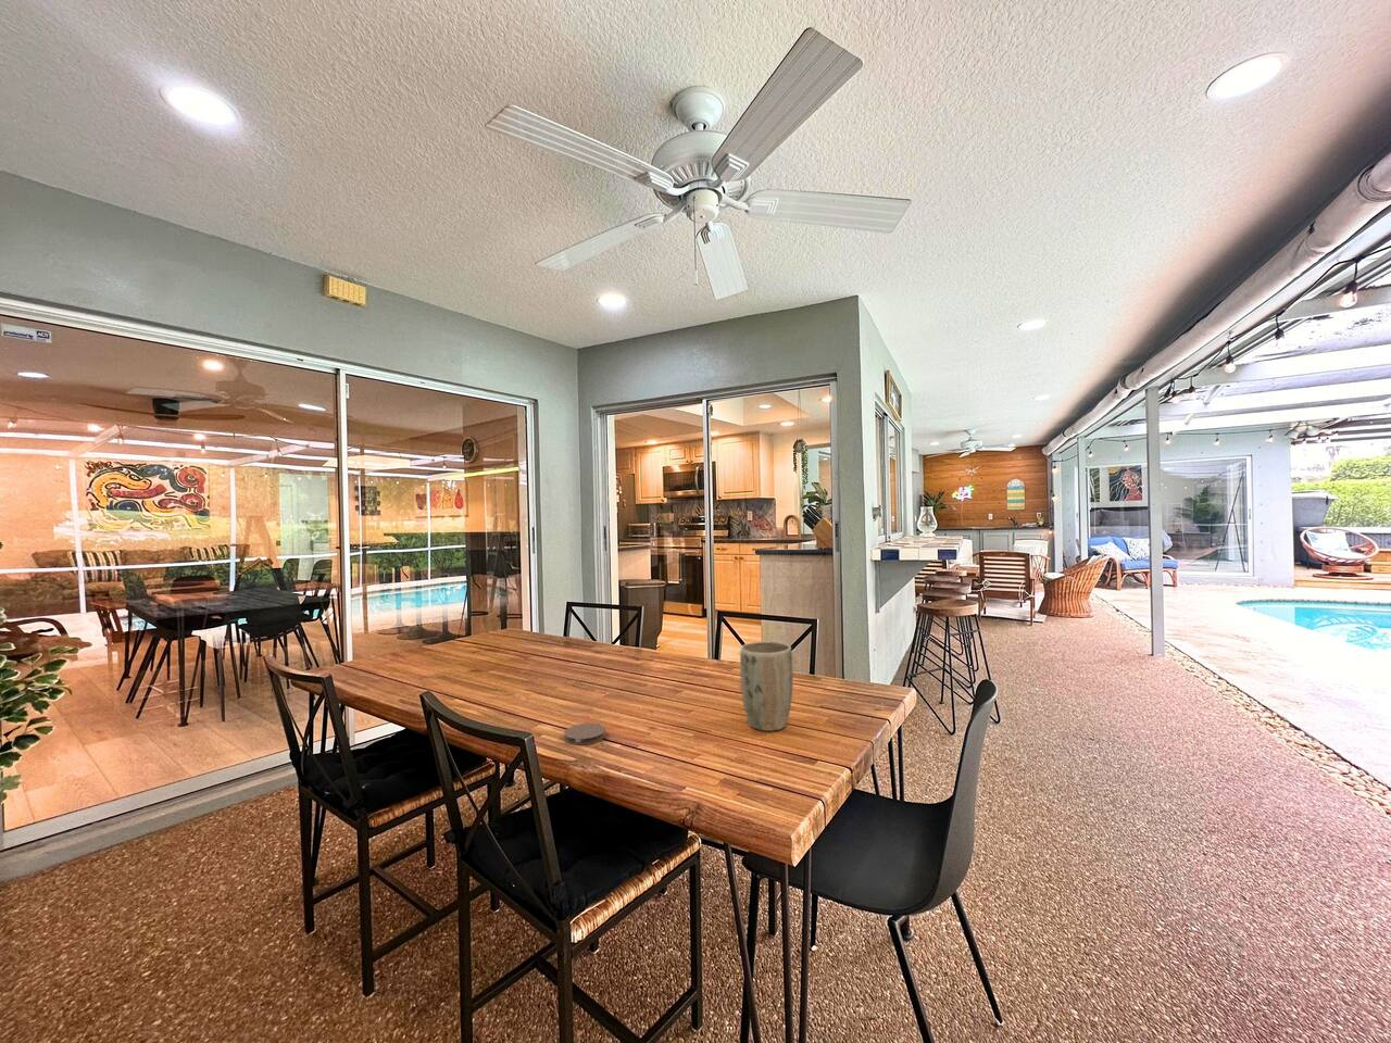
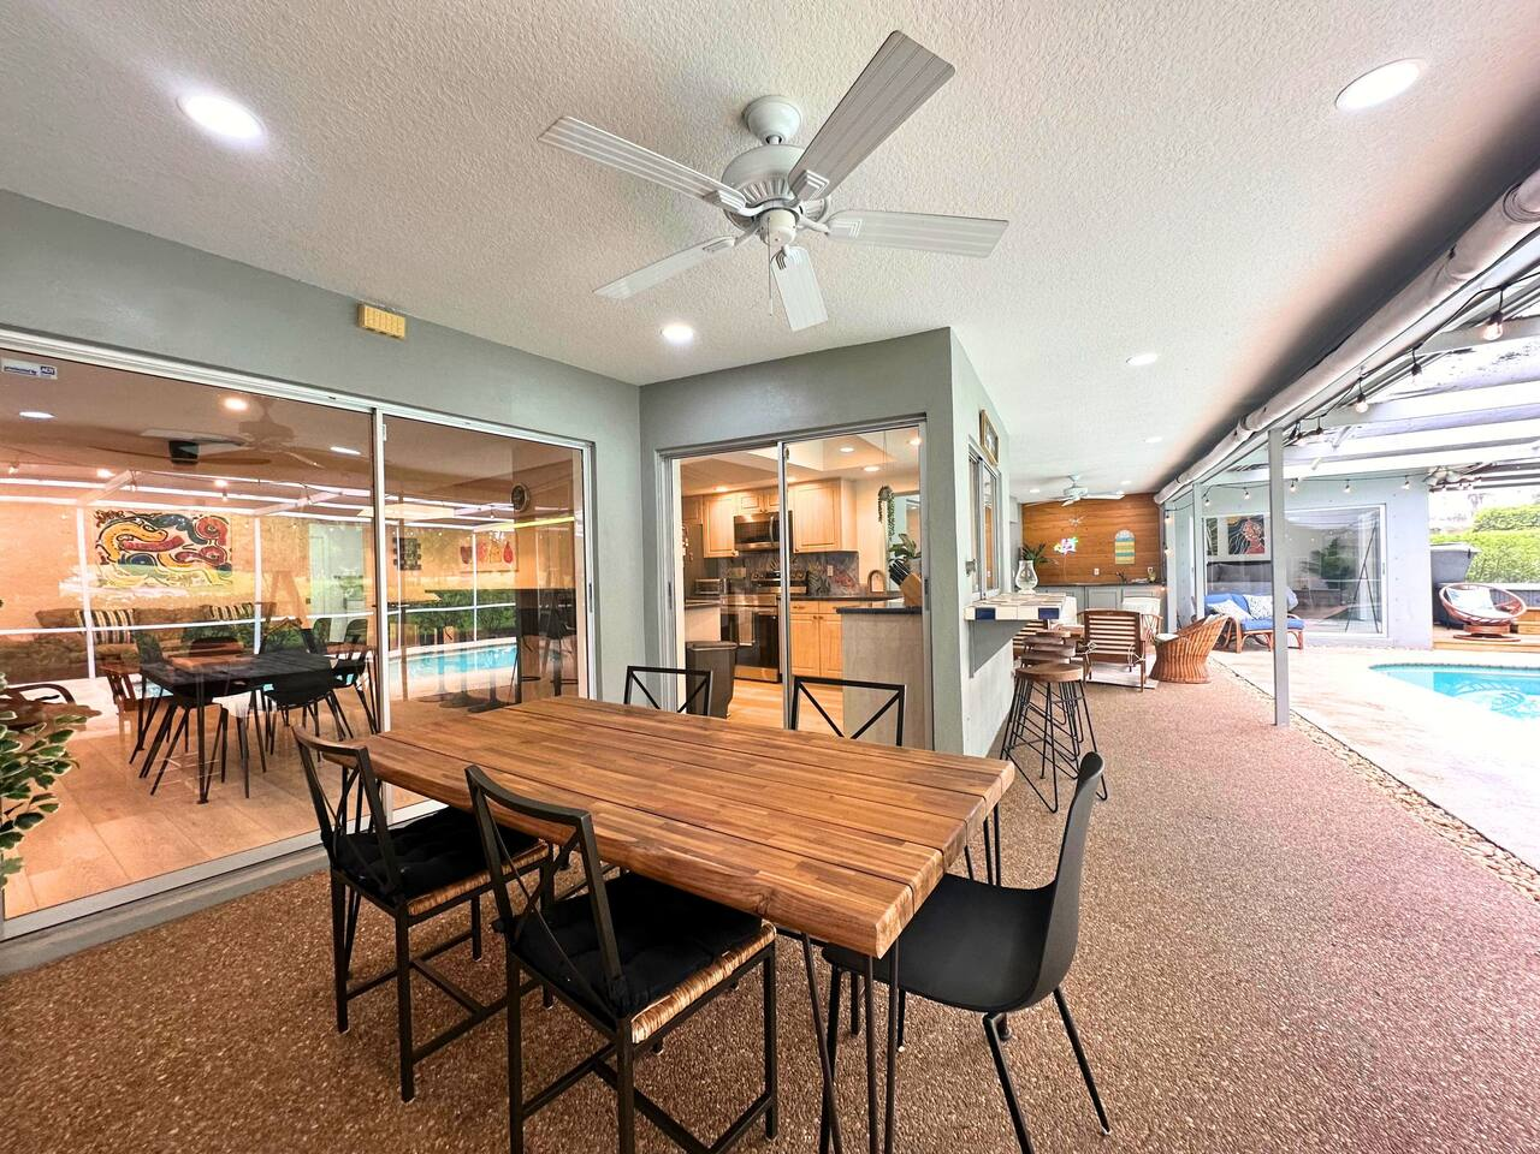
- plant pot (766, 685)
- coaster (585, 733)
